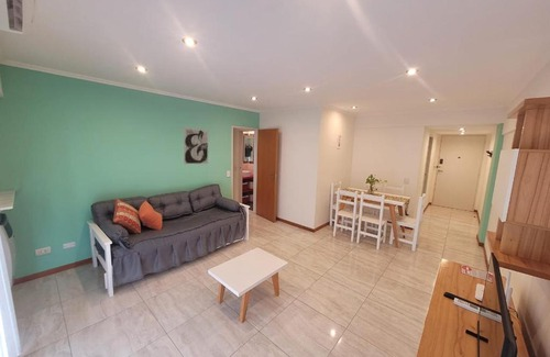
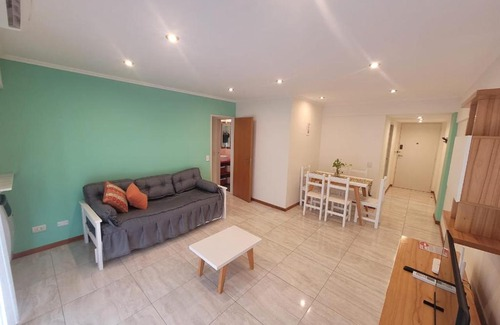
- wall art (196, 146)
